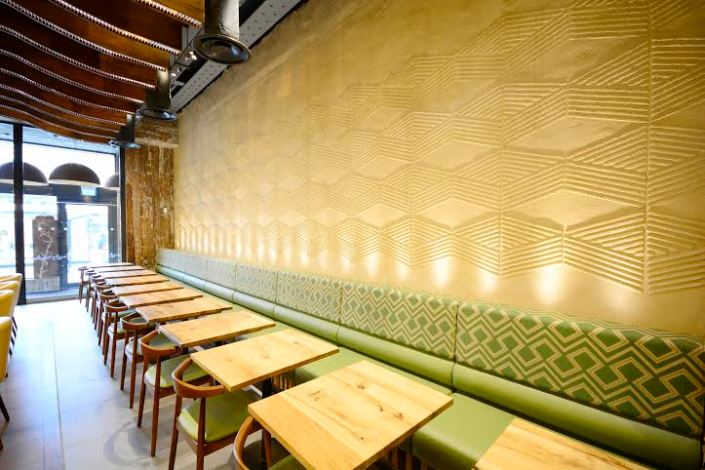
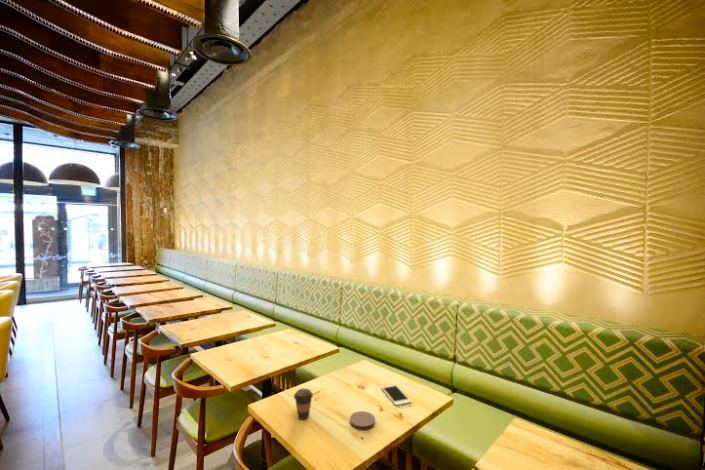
+ coffee cup (303, 404)
+ coaster (362, 420)
+ cell phone (395, 394)
